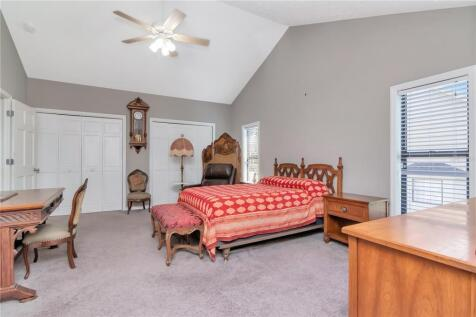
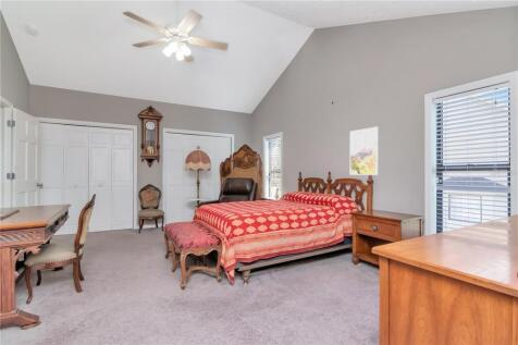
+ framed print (362, 151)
